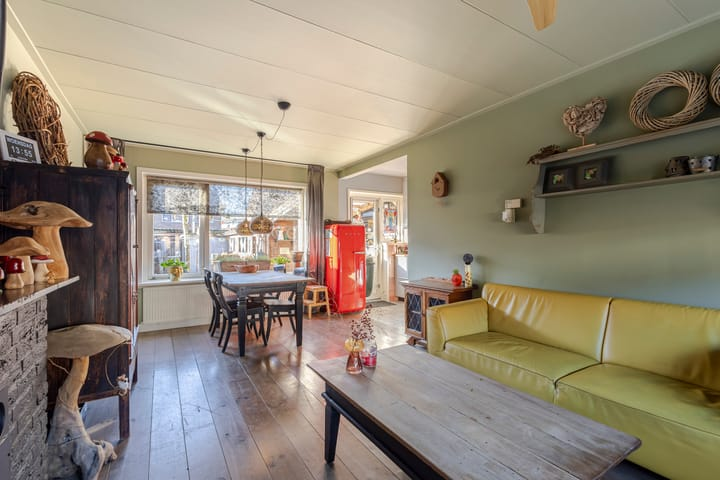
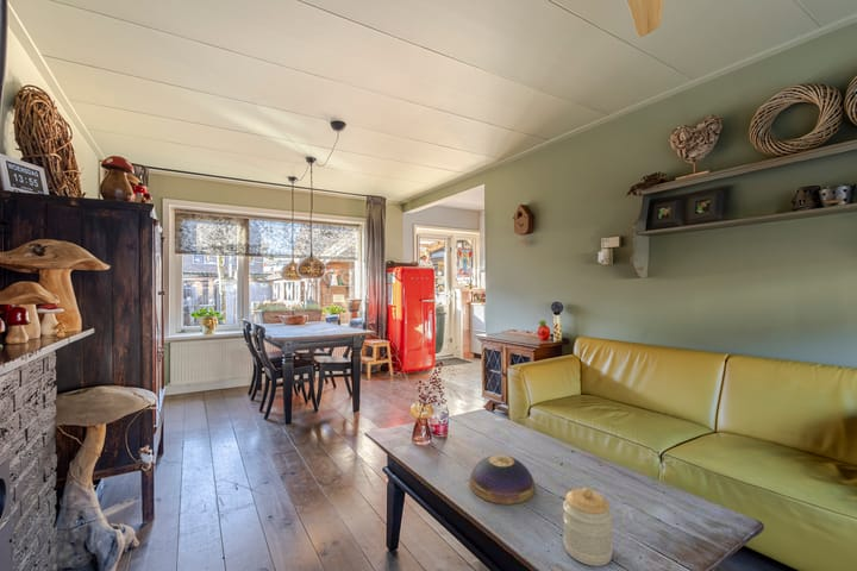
+ decorative bowl (501, 471)
+ jar (587, 519)
